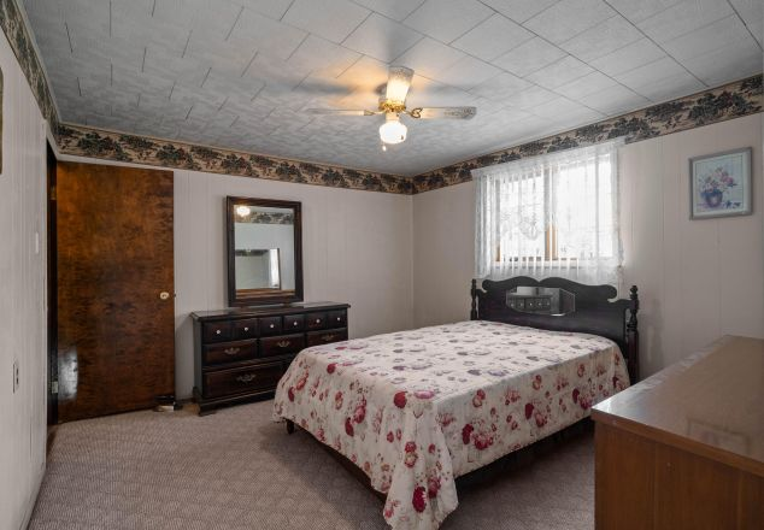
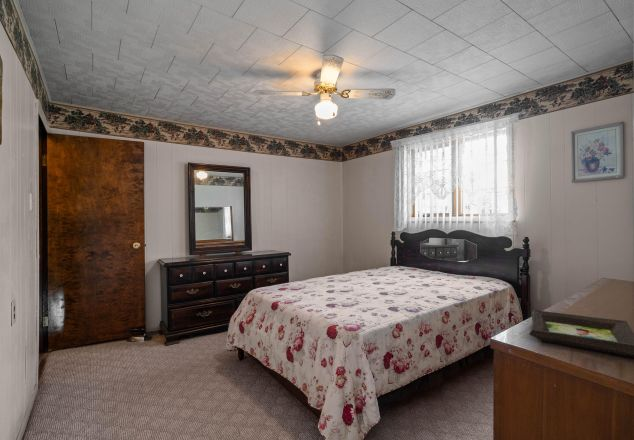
+ picture frame (581, 331)
